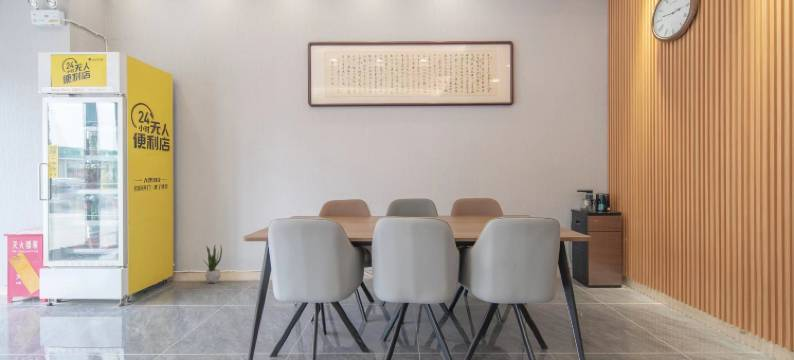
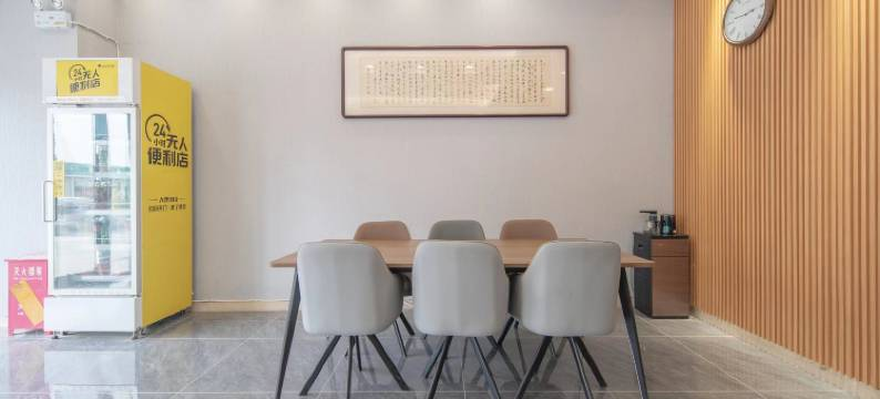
- potted plant (213, 263)
